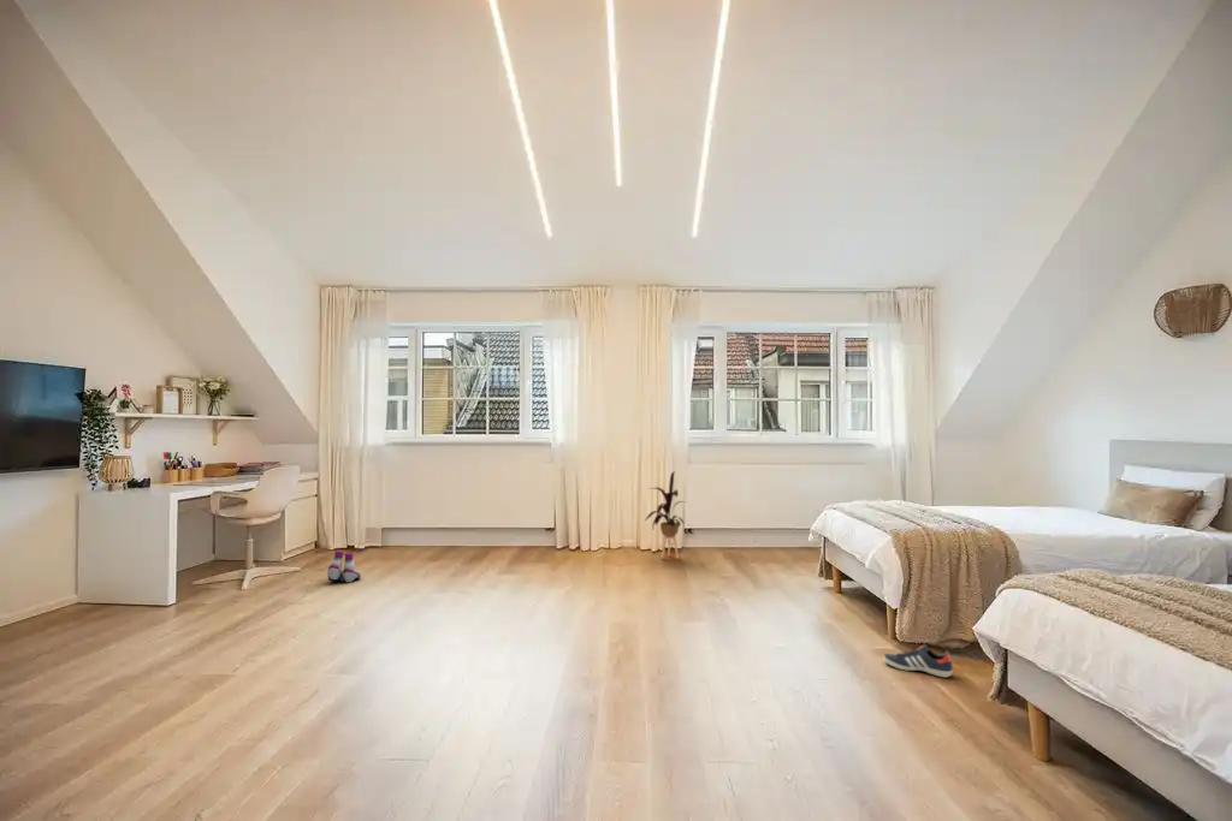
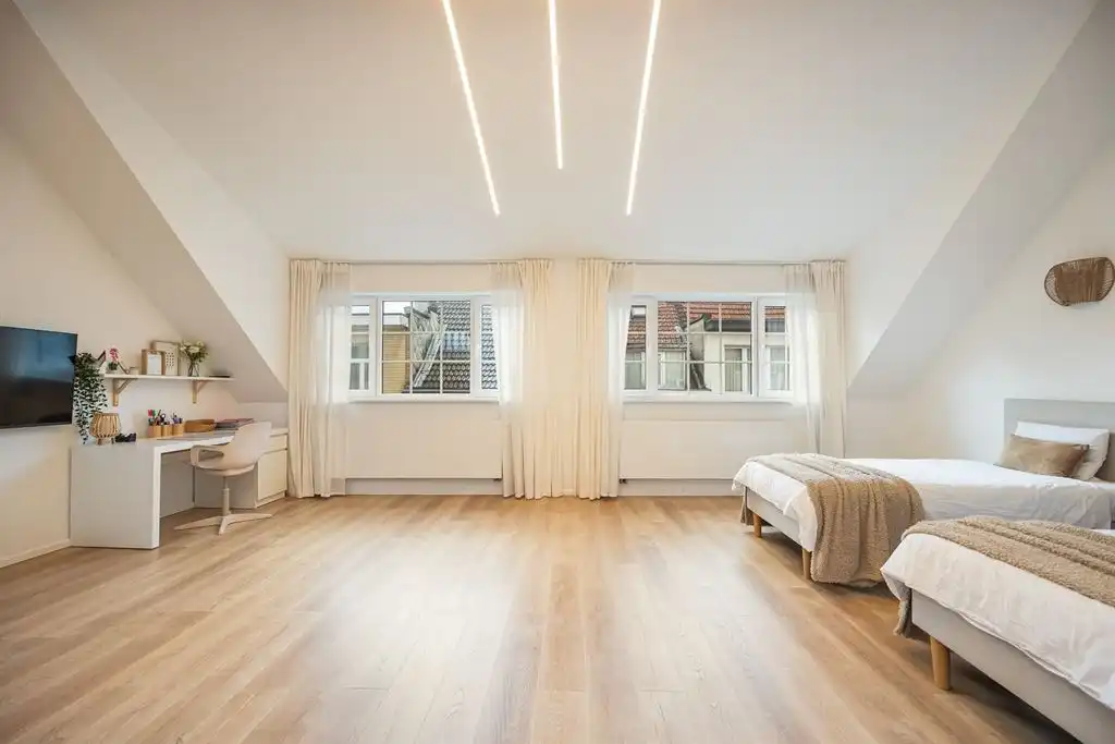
- sneaker (917, 655)
- boots (344, 565)
- house plant (664, 514)
